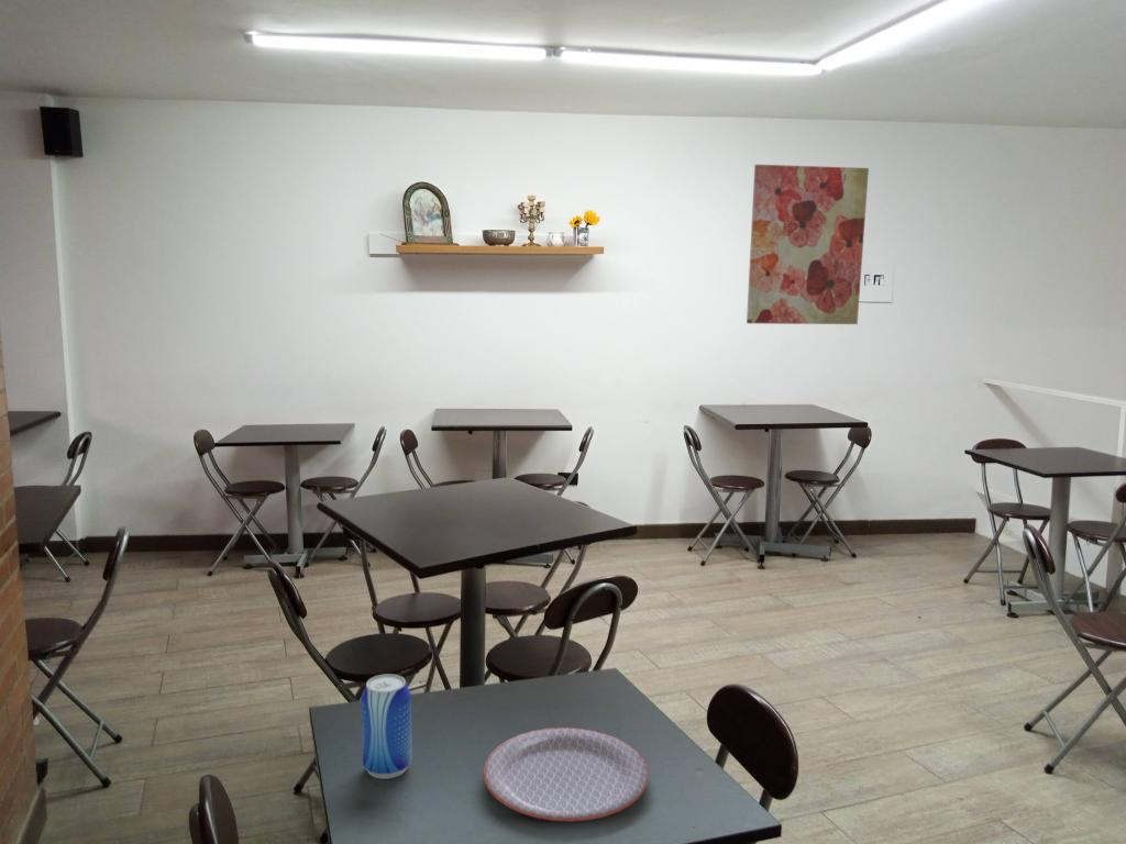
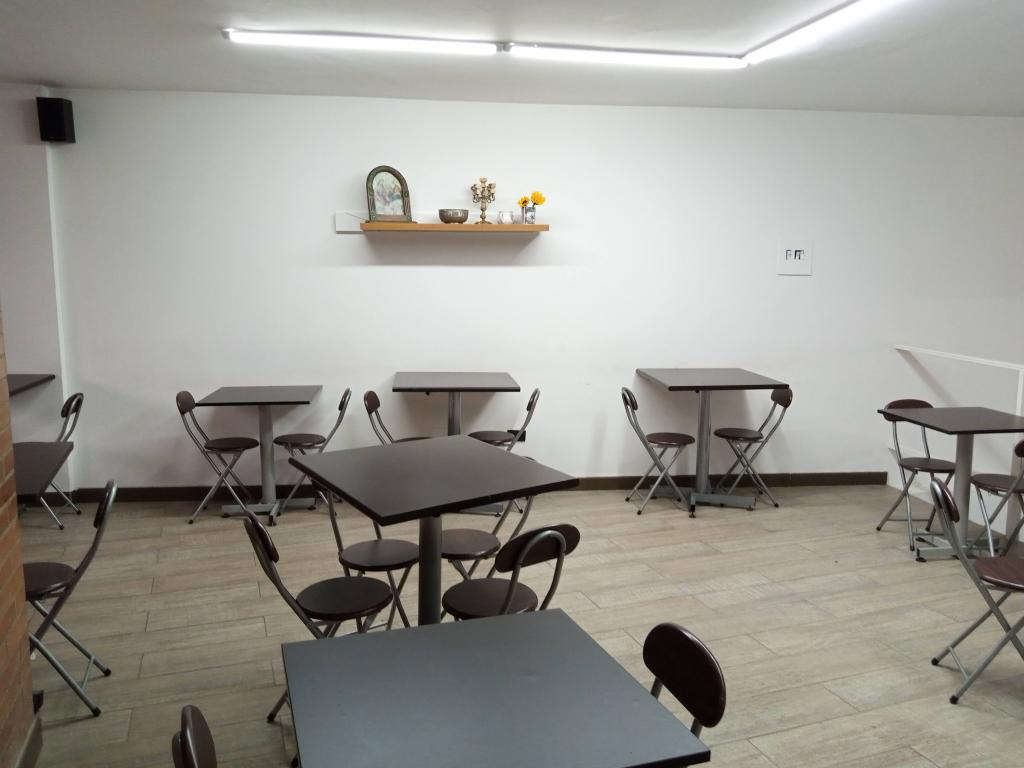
- plate (565, 775)
- beer can (386, 725)
- wall art (807, 246)
